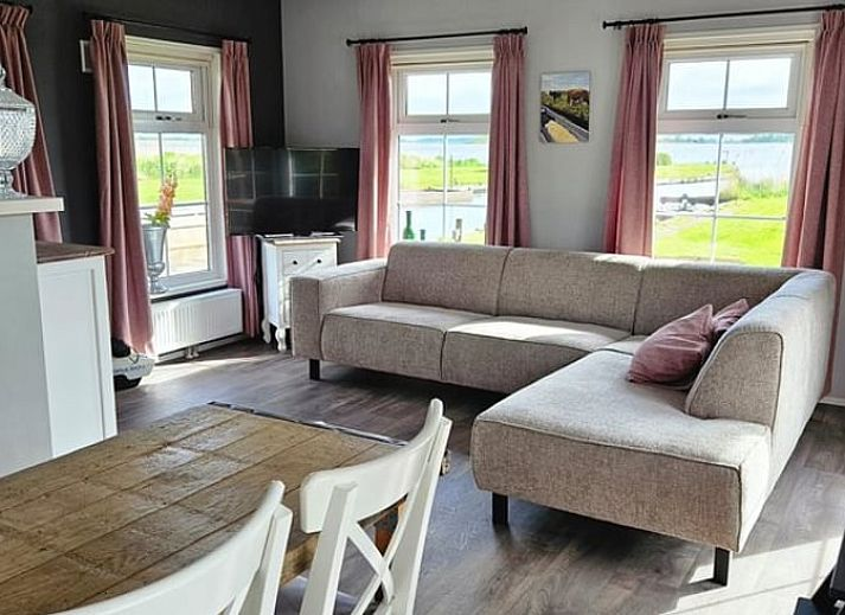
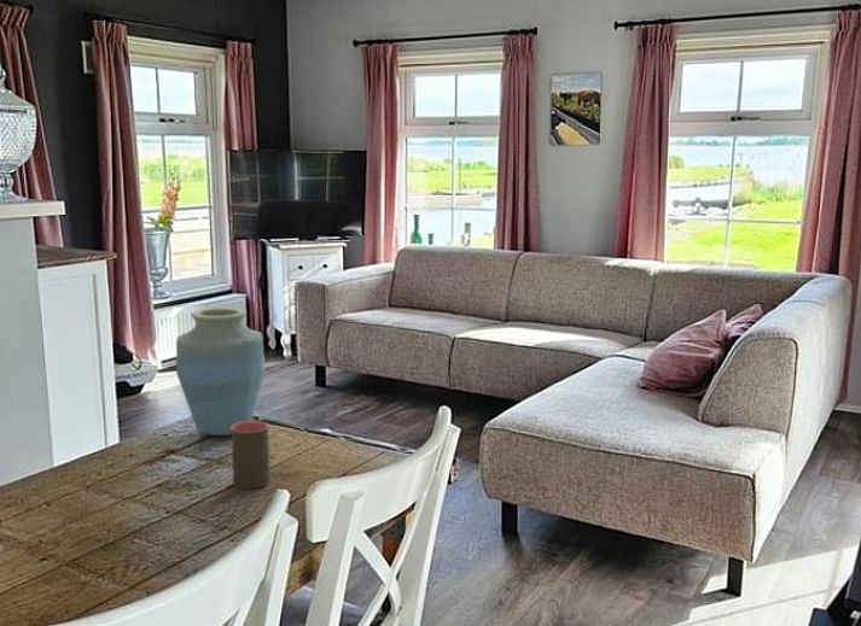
+ cup (250, 454)
+ vase (221, 371)
